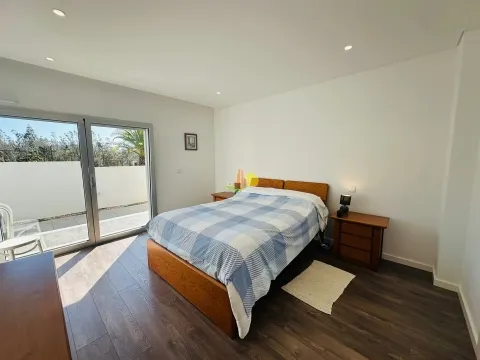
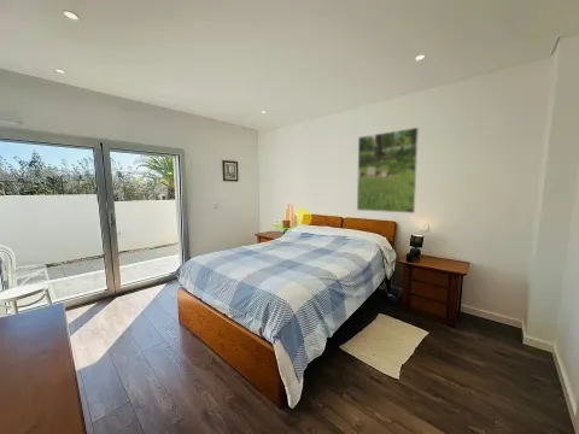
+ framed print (385, 172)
